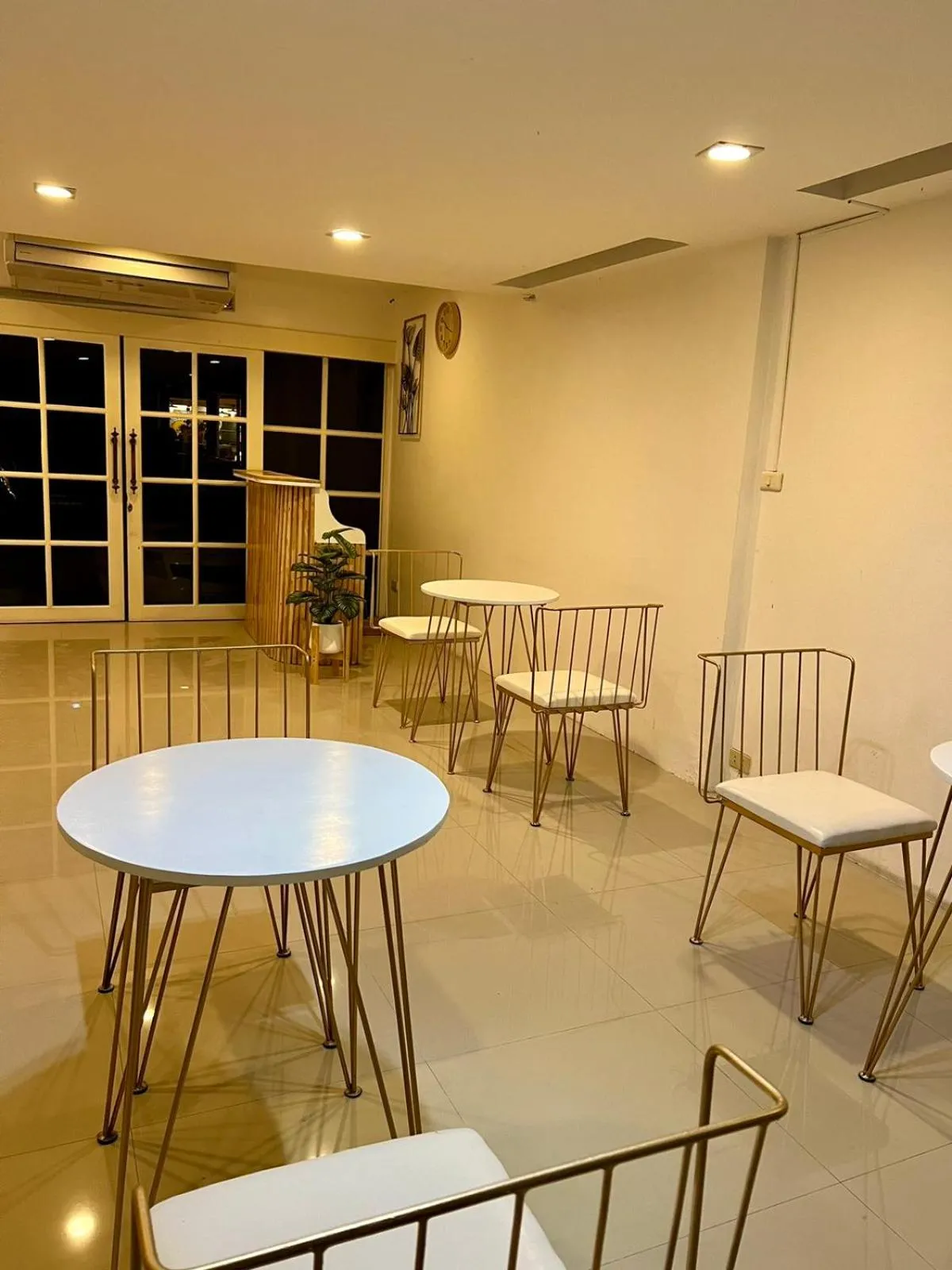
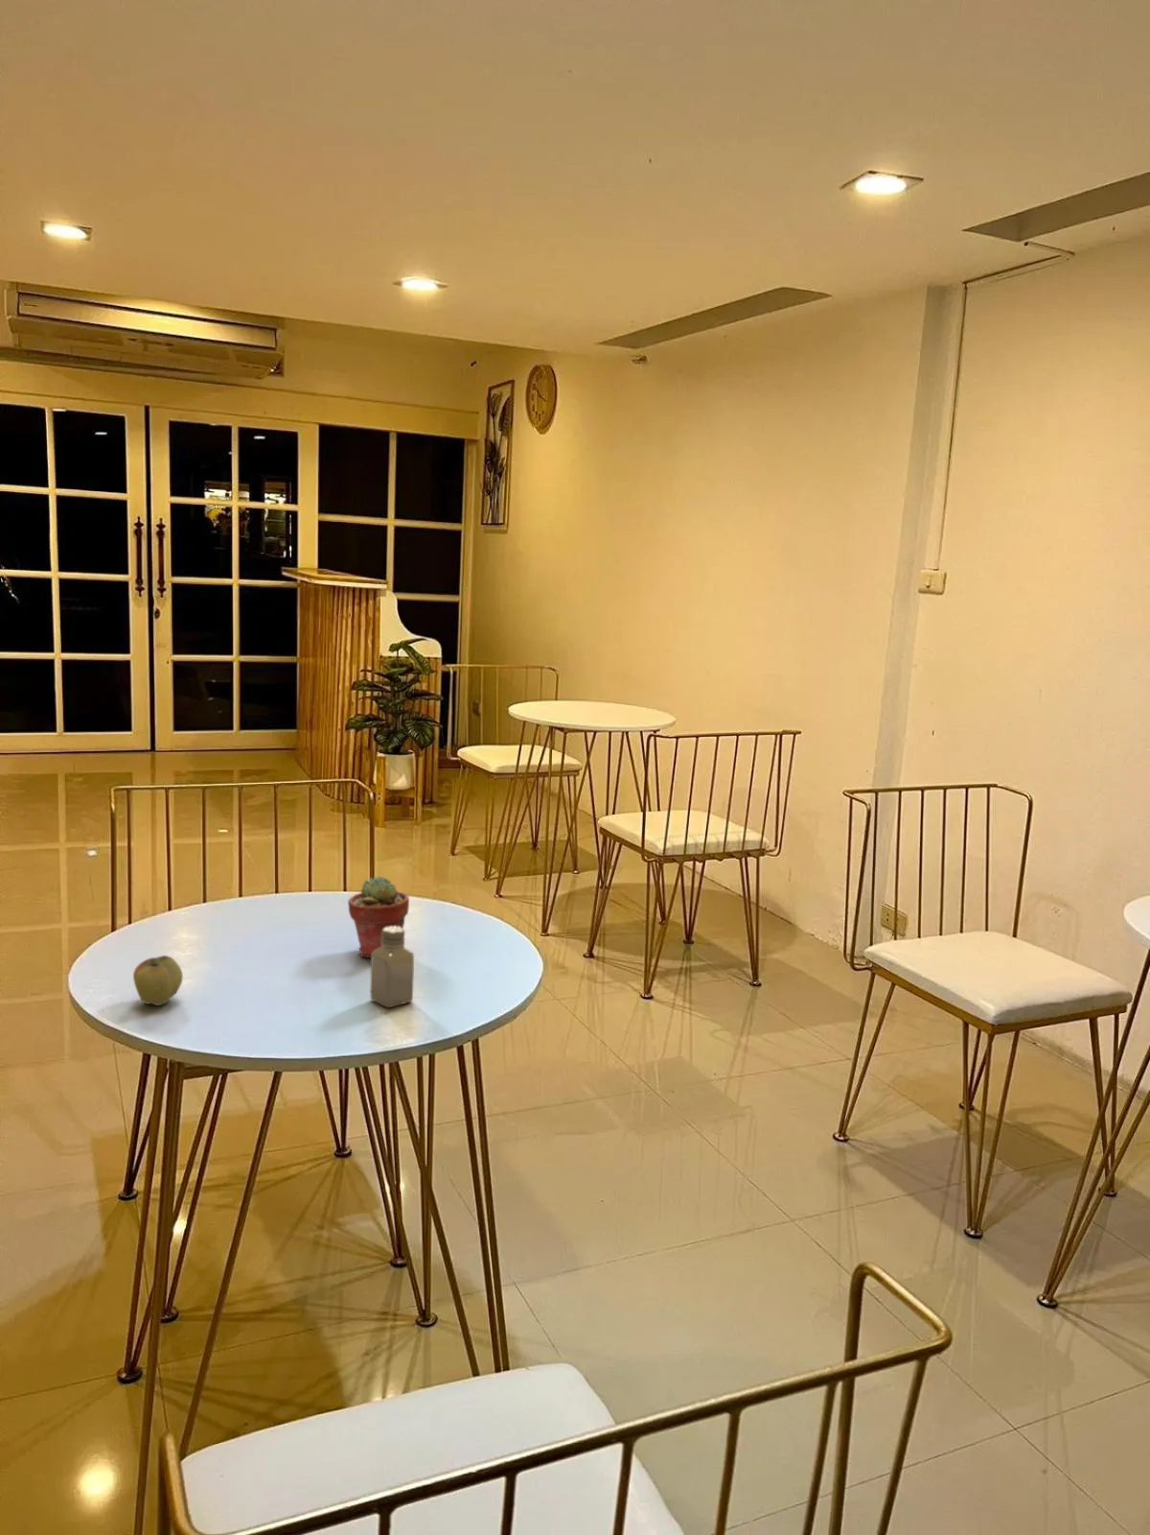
+ potted succulent (378, 914)
+ saltshaker (391, 965)
+ apple (158, 979)
